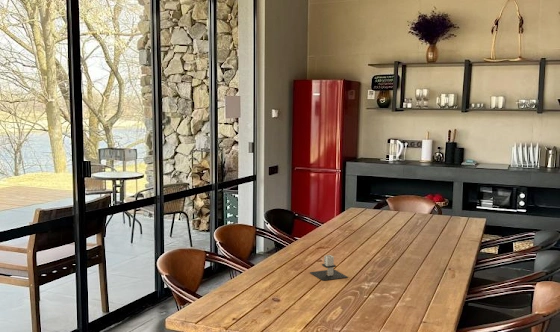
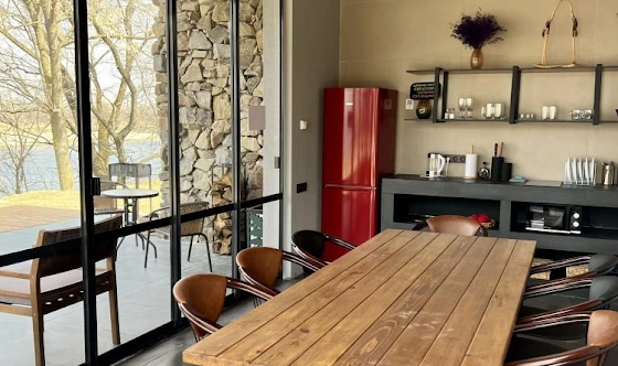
- architectural model (328, 265)
